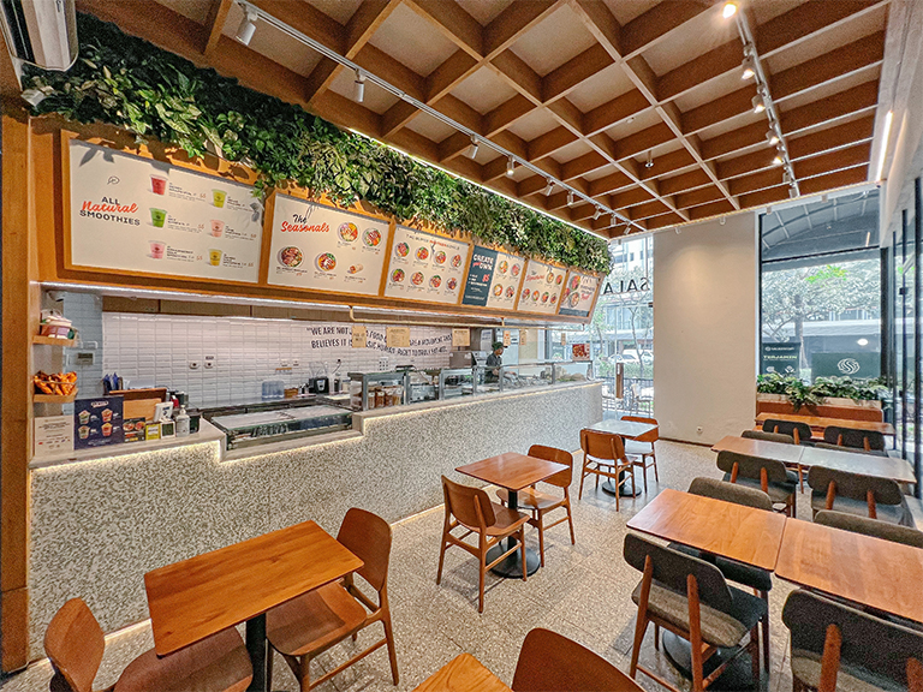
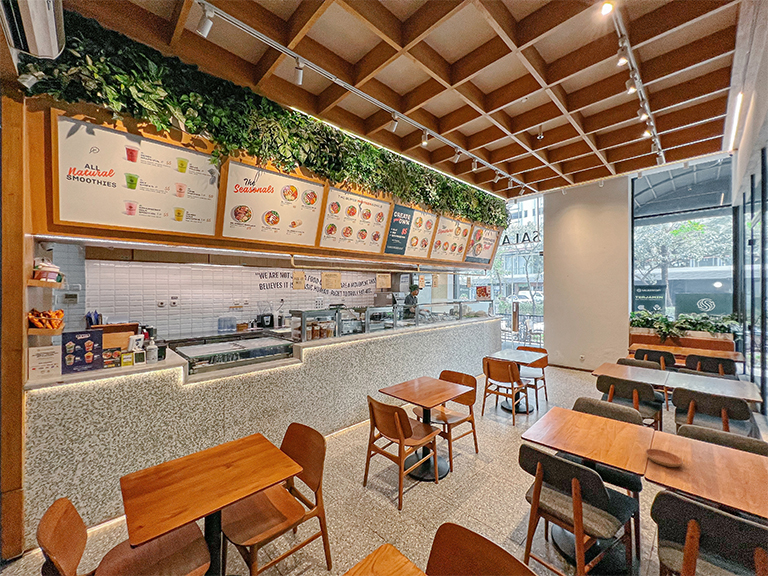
+ saucer (663, 458)
